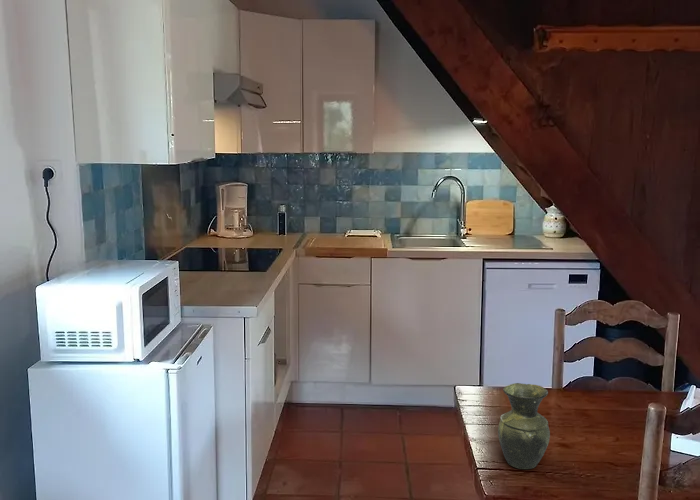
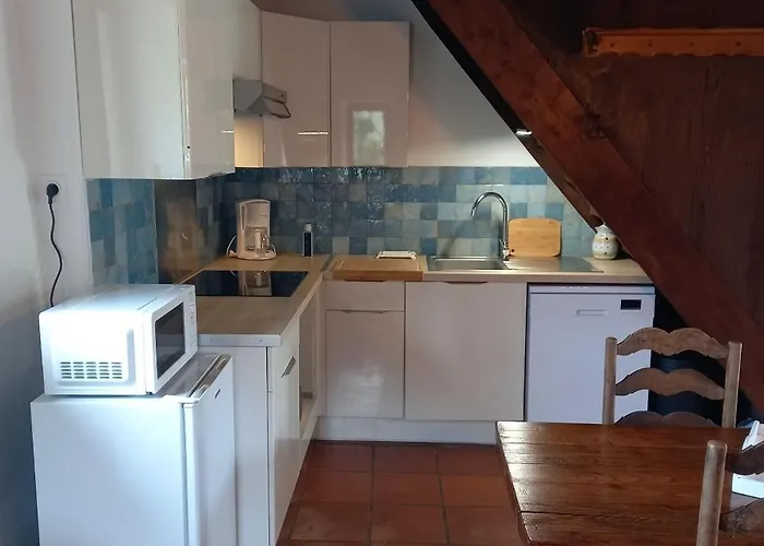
- vase (524, 426)
